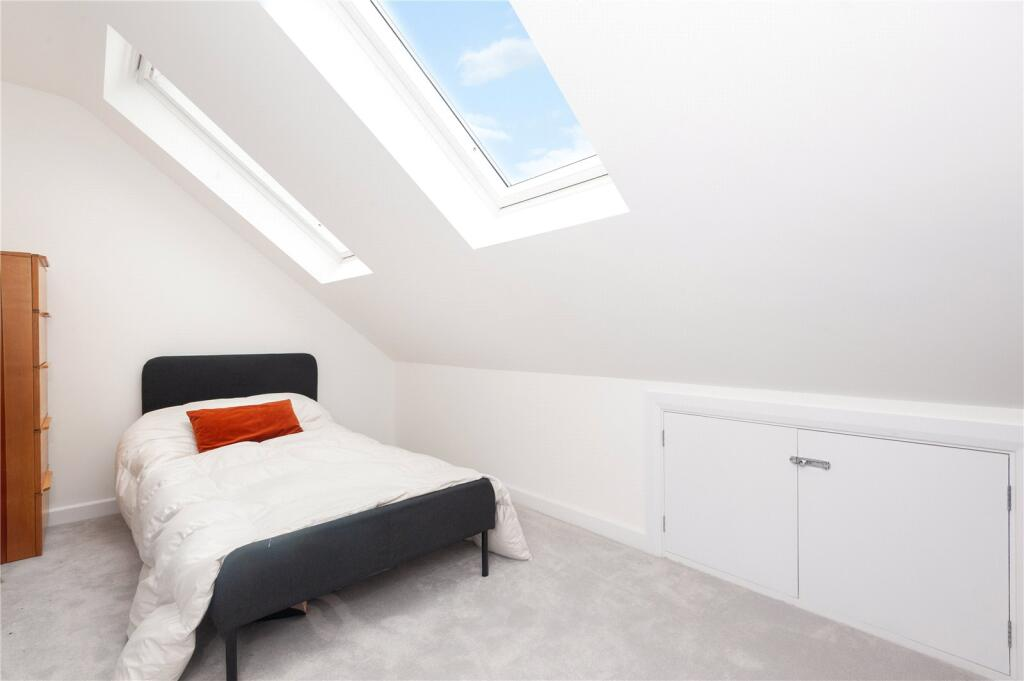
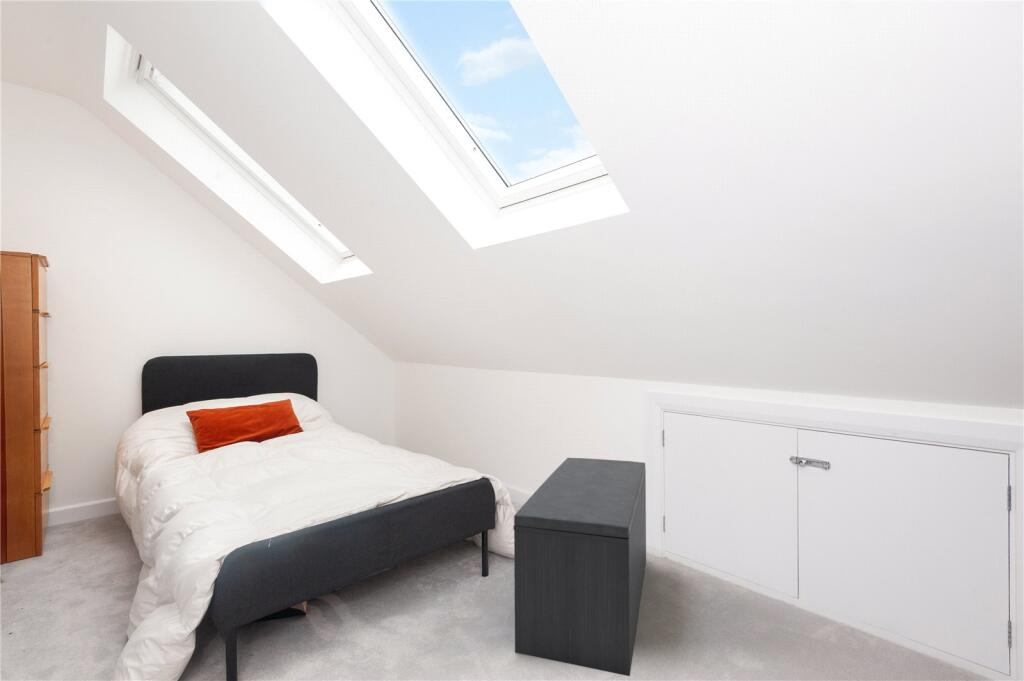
+ bench (591, 541)
